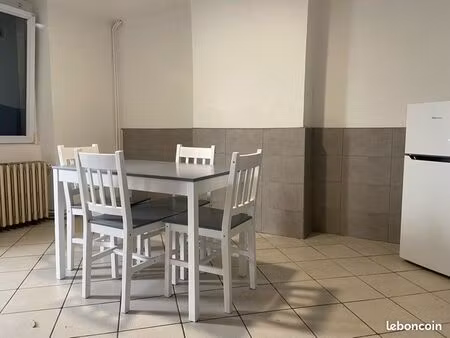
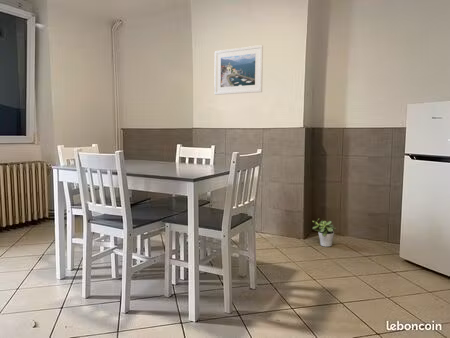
+ potted plant (322, 232)
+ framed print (237, 71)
